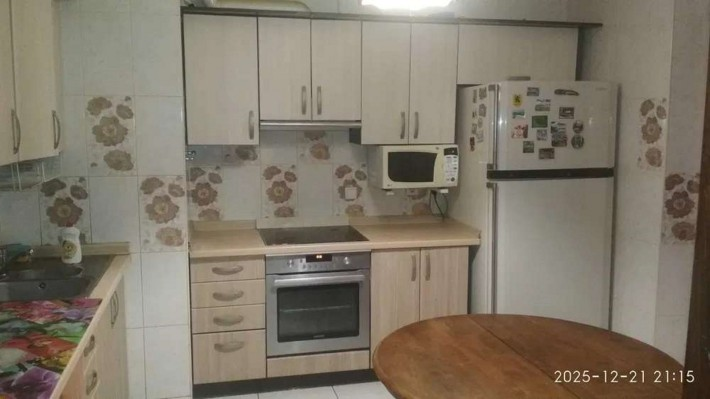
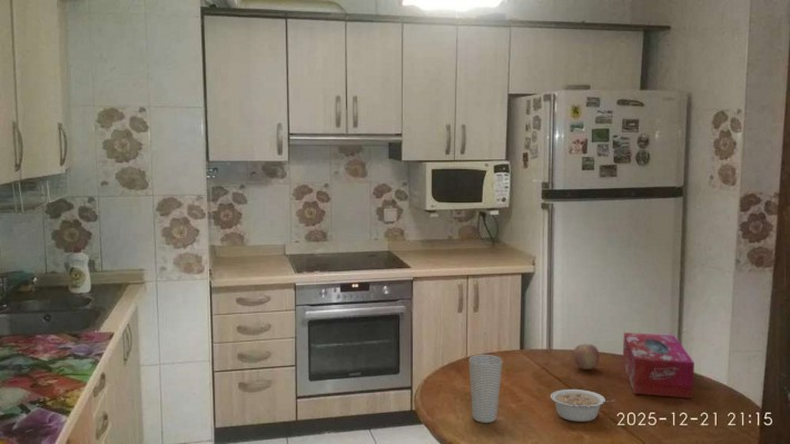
+ tissue box (655, 362)
+ fruit (585, 356)
+ cup (485, 388)
+ legume (579, 404)
